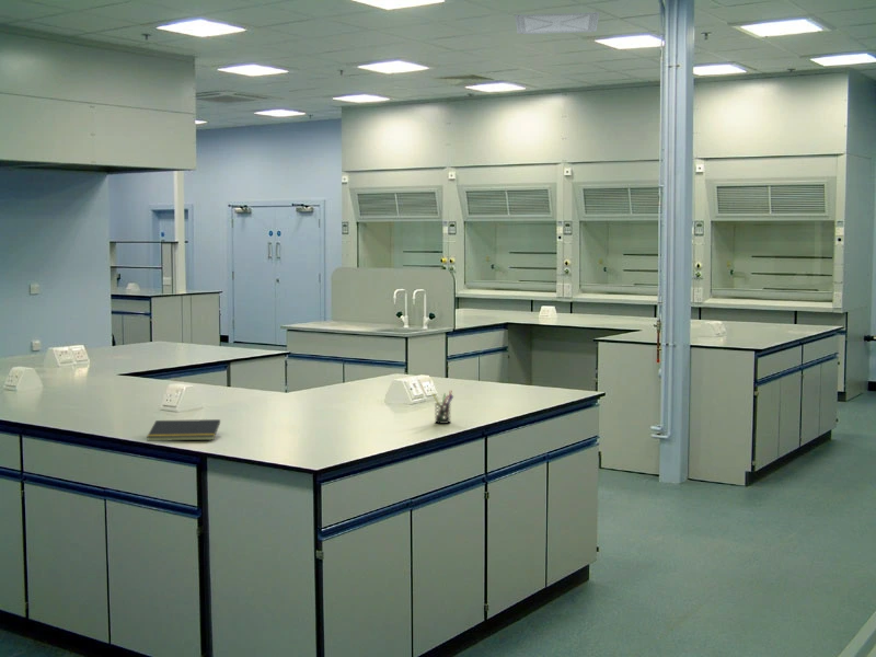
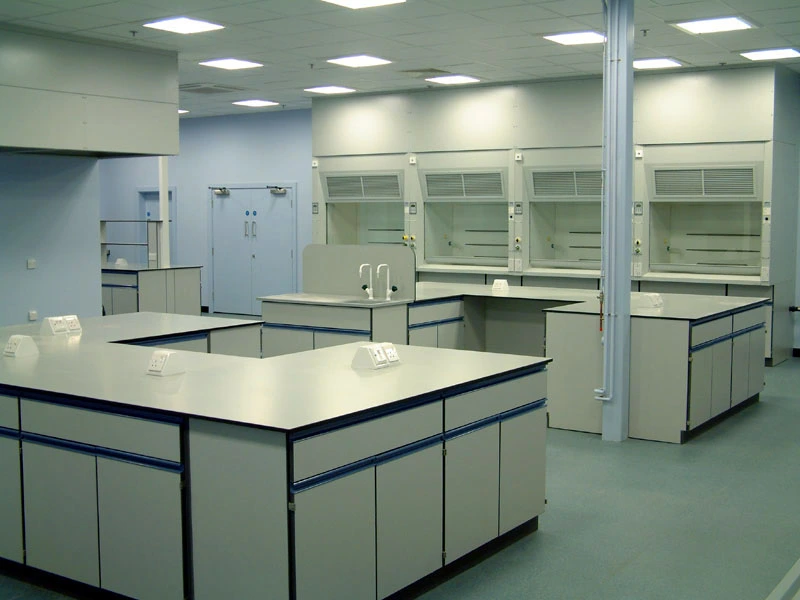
- notepad (184, 429)
- ceiling vent (556, 23)
- pen holder (443, 405)
